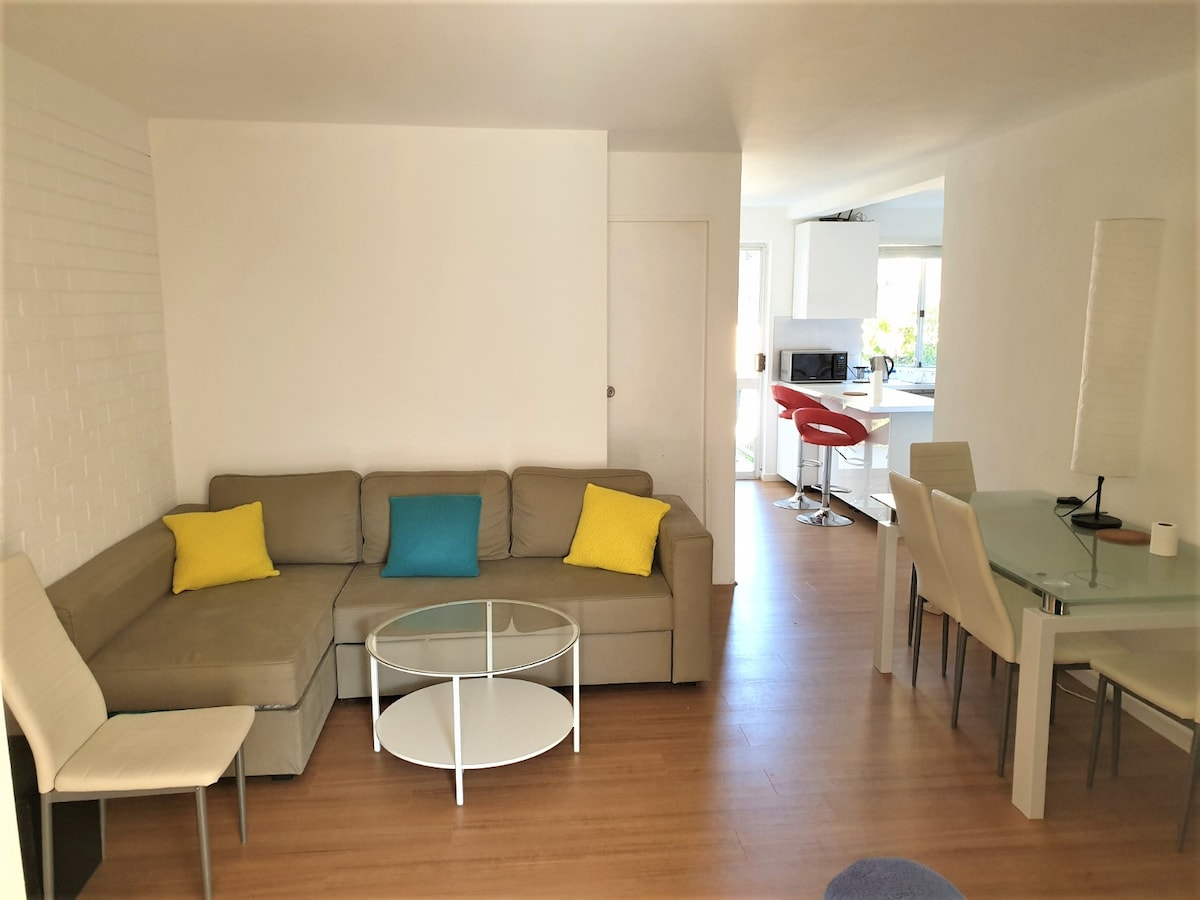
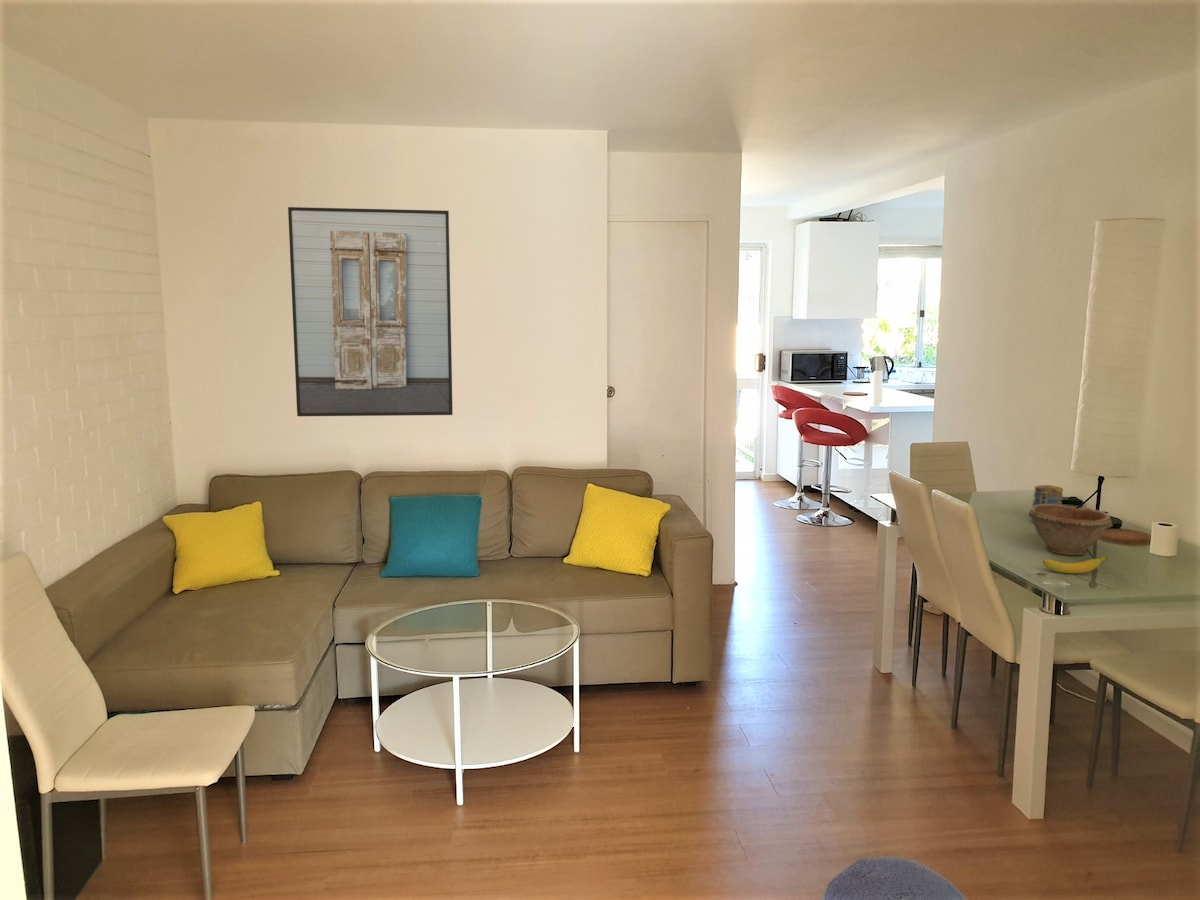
+ banana (1074, 563)
+ bowl (1069, 530)
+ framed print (372, 314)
+ jar (1047, 503)
